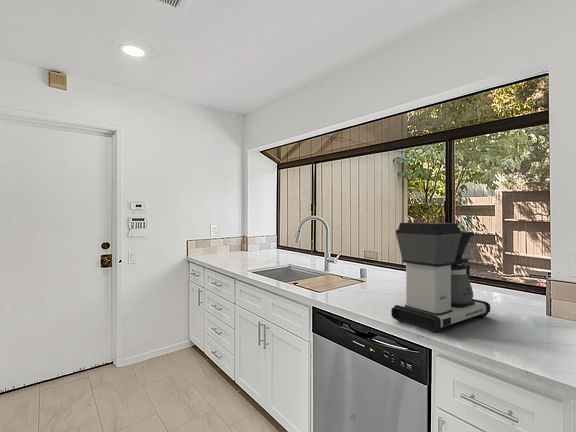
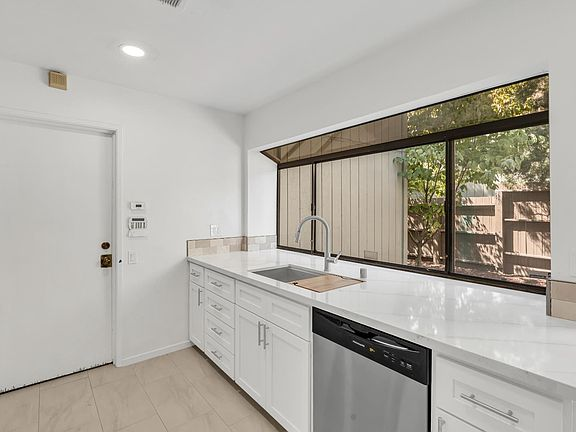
- coffee maker (442, 270)
